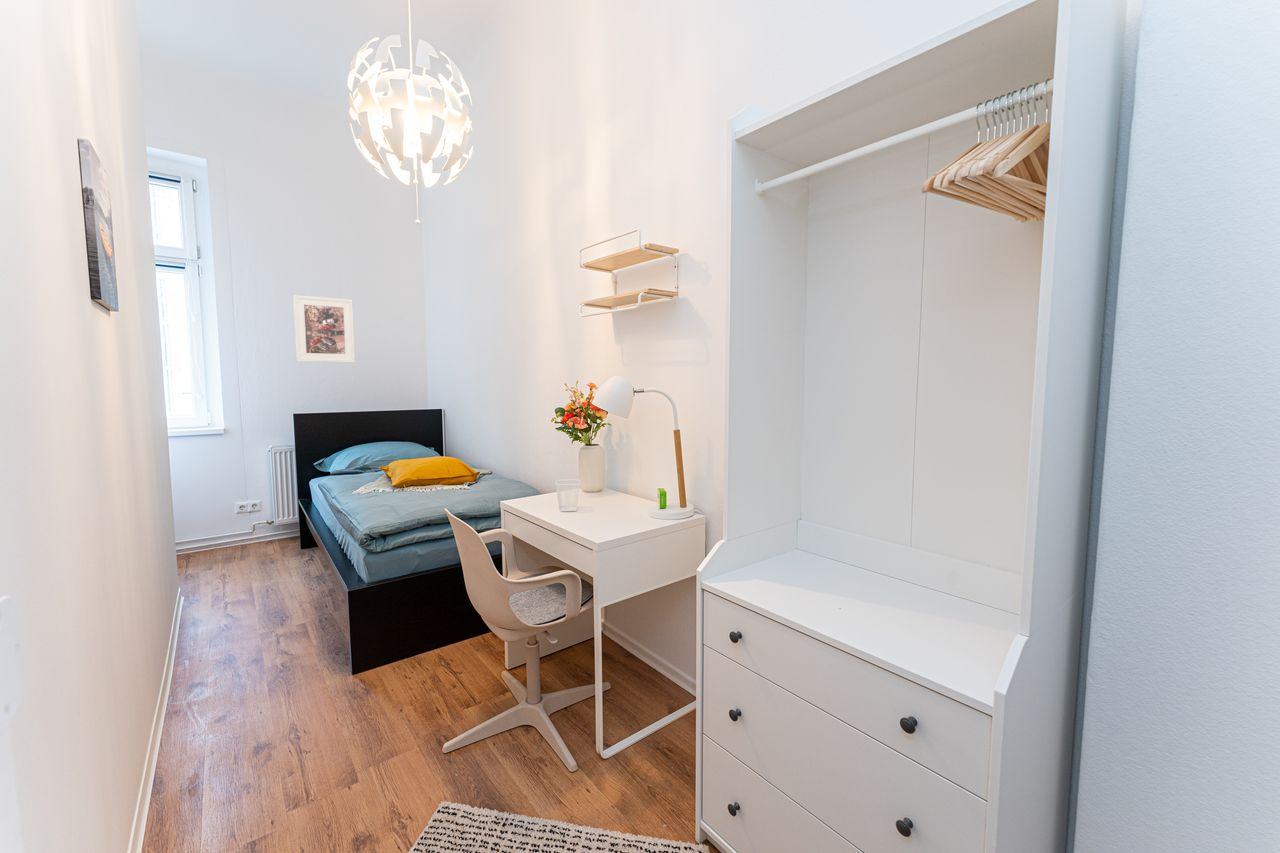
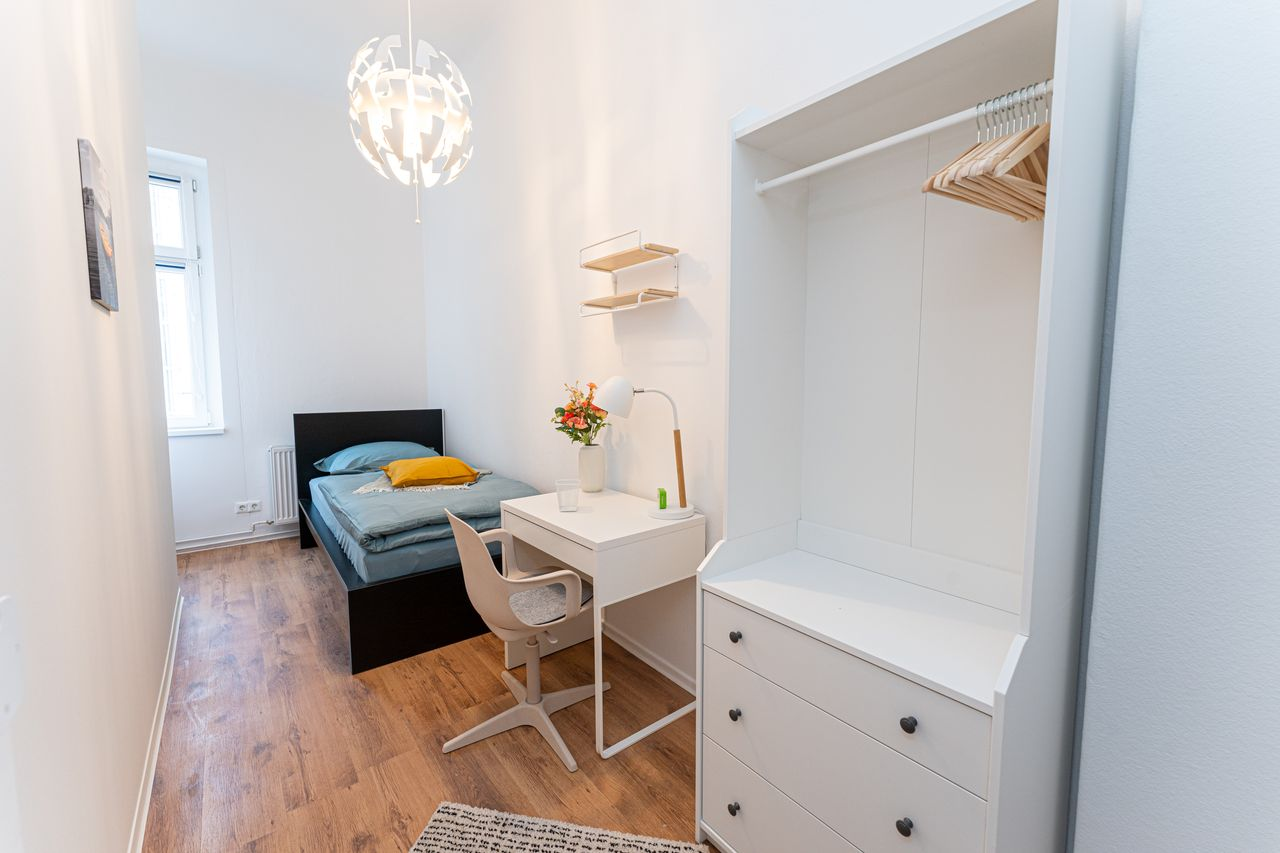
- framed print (325, 329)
